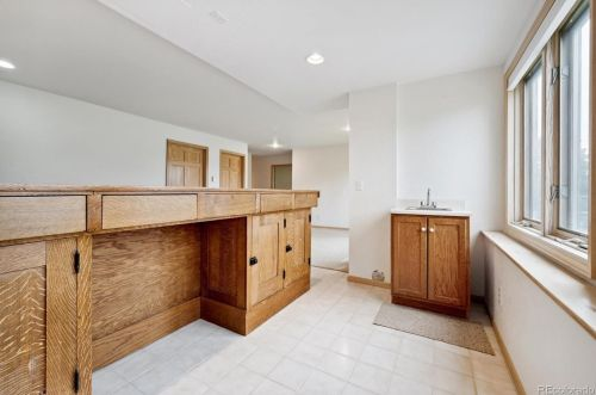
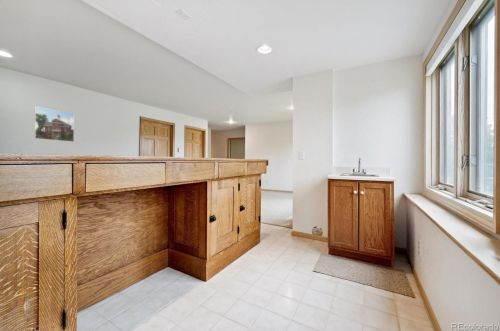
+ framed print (55, 125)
